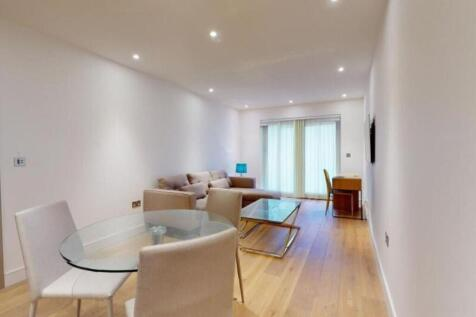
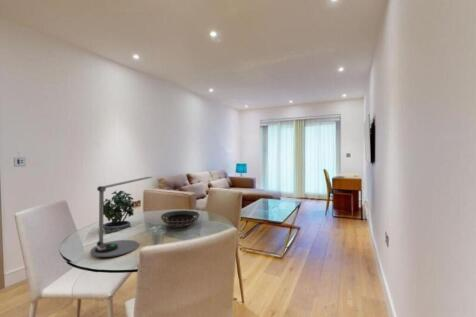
+ decorative bowl (180, 219)
+ desk lamp (102, 212)
+ potted plant (117, 208)
